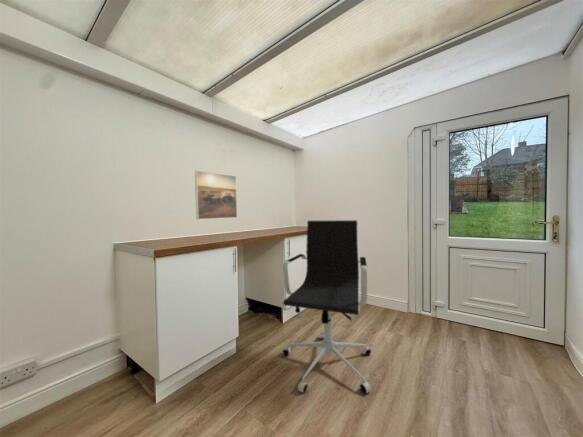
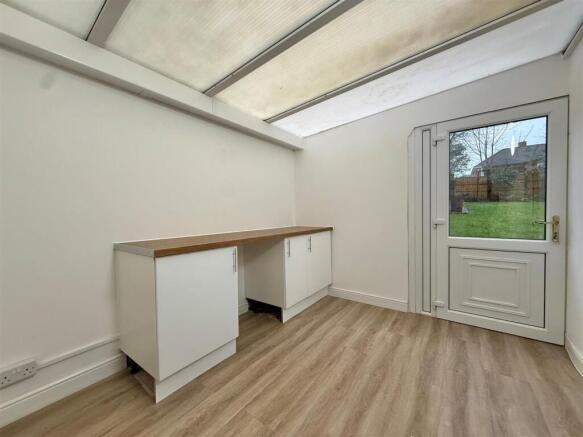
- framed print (217, 196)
- office chair (323, 292)
